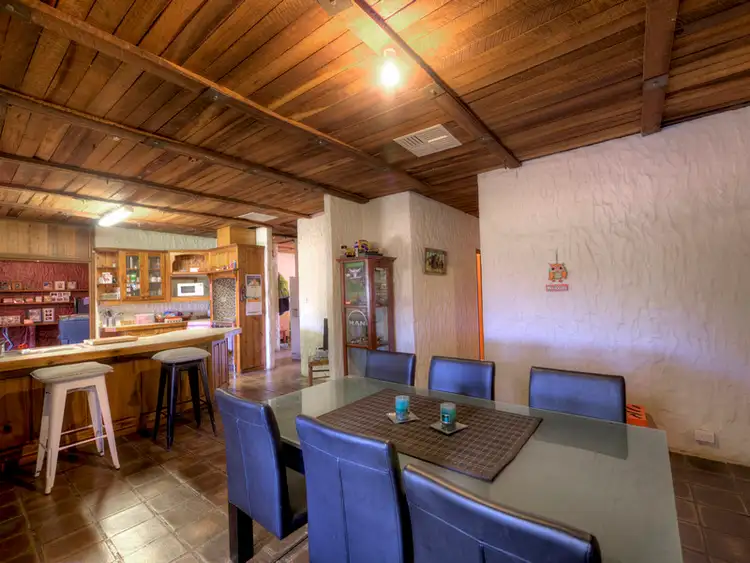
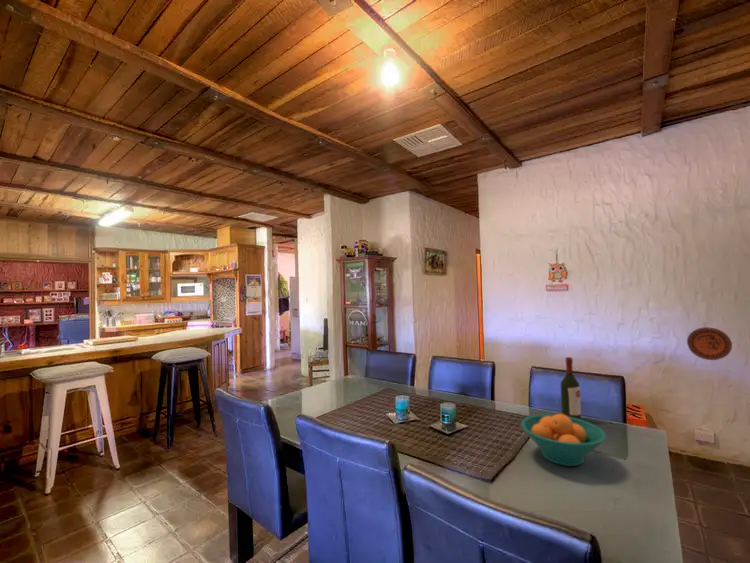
+ decorative plate (708, 343)
+ wine bottle (570, 389)
+ fruit bowl (561, 436)
